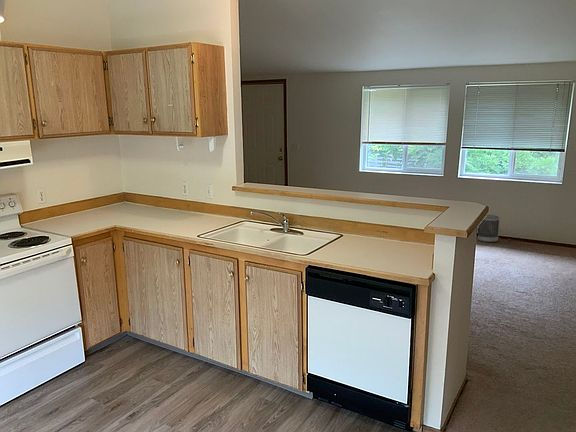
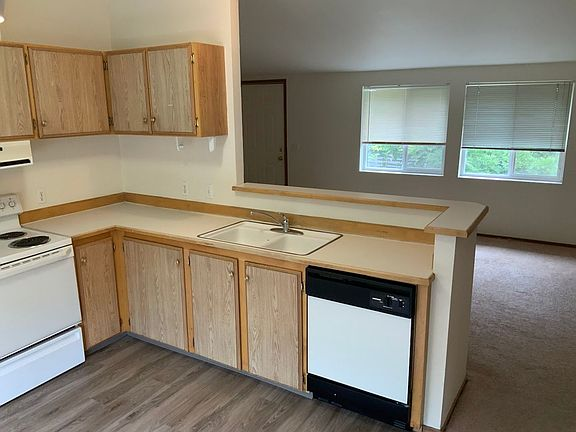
- wastebasket (487, 228)
